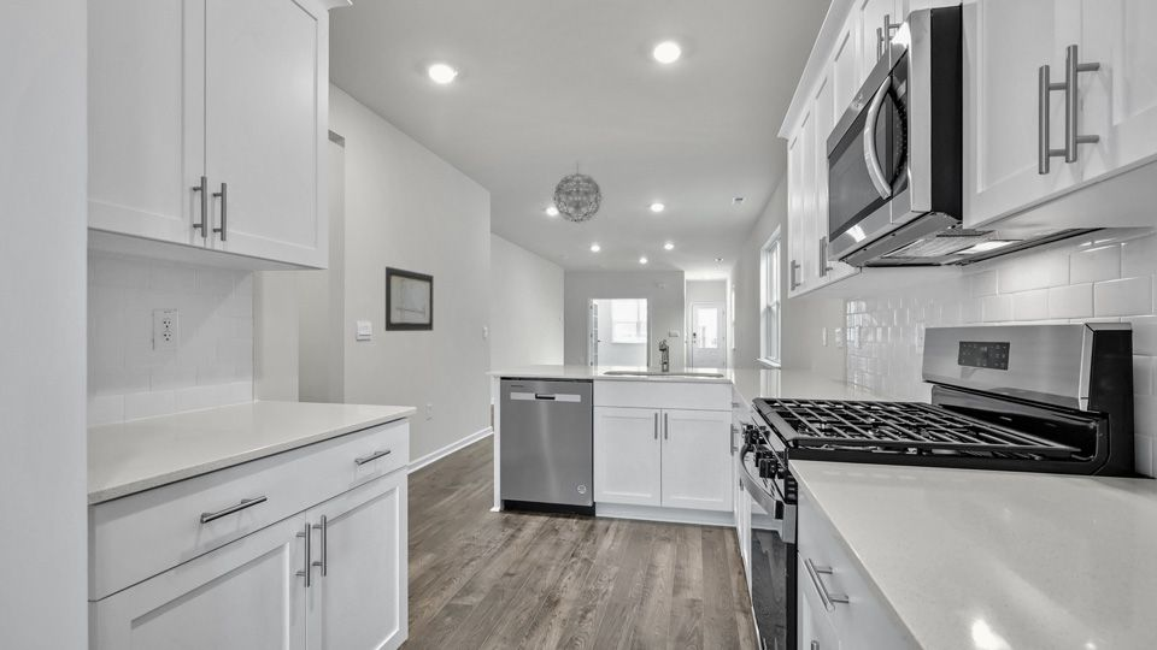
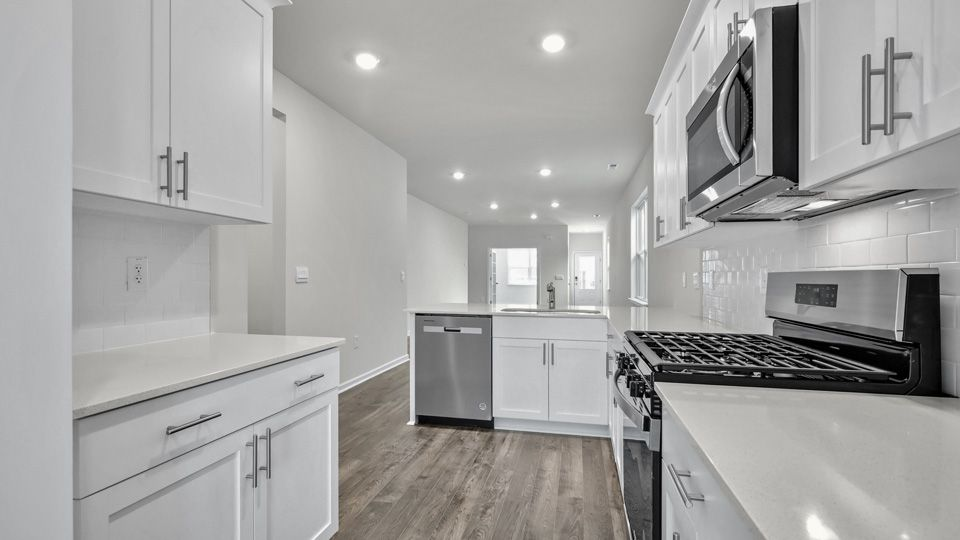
- wall art (411, 301)
- pendant light (577, 191)
